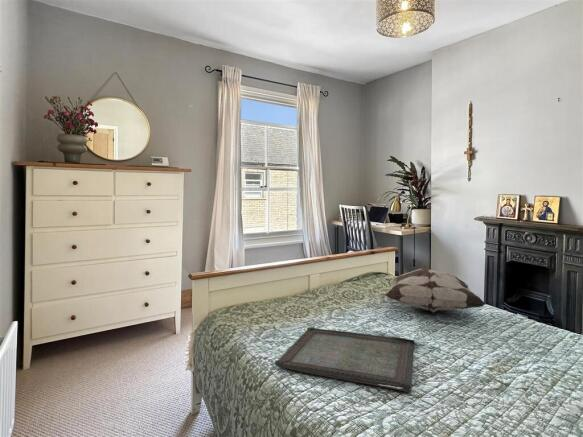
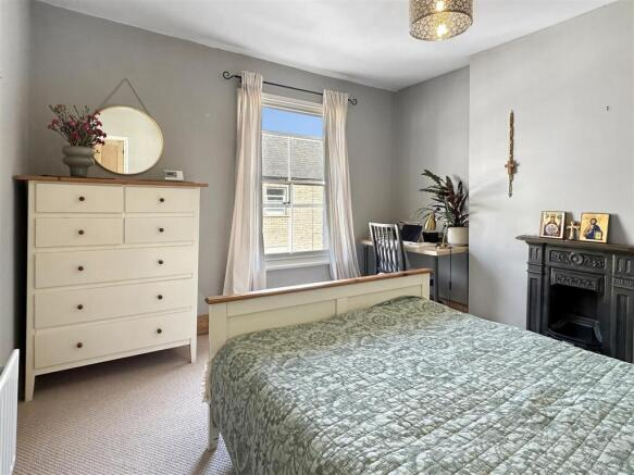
- decorative pillow (427, 289)
- serving tray (350, 352)
